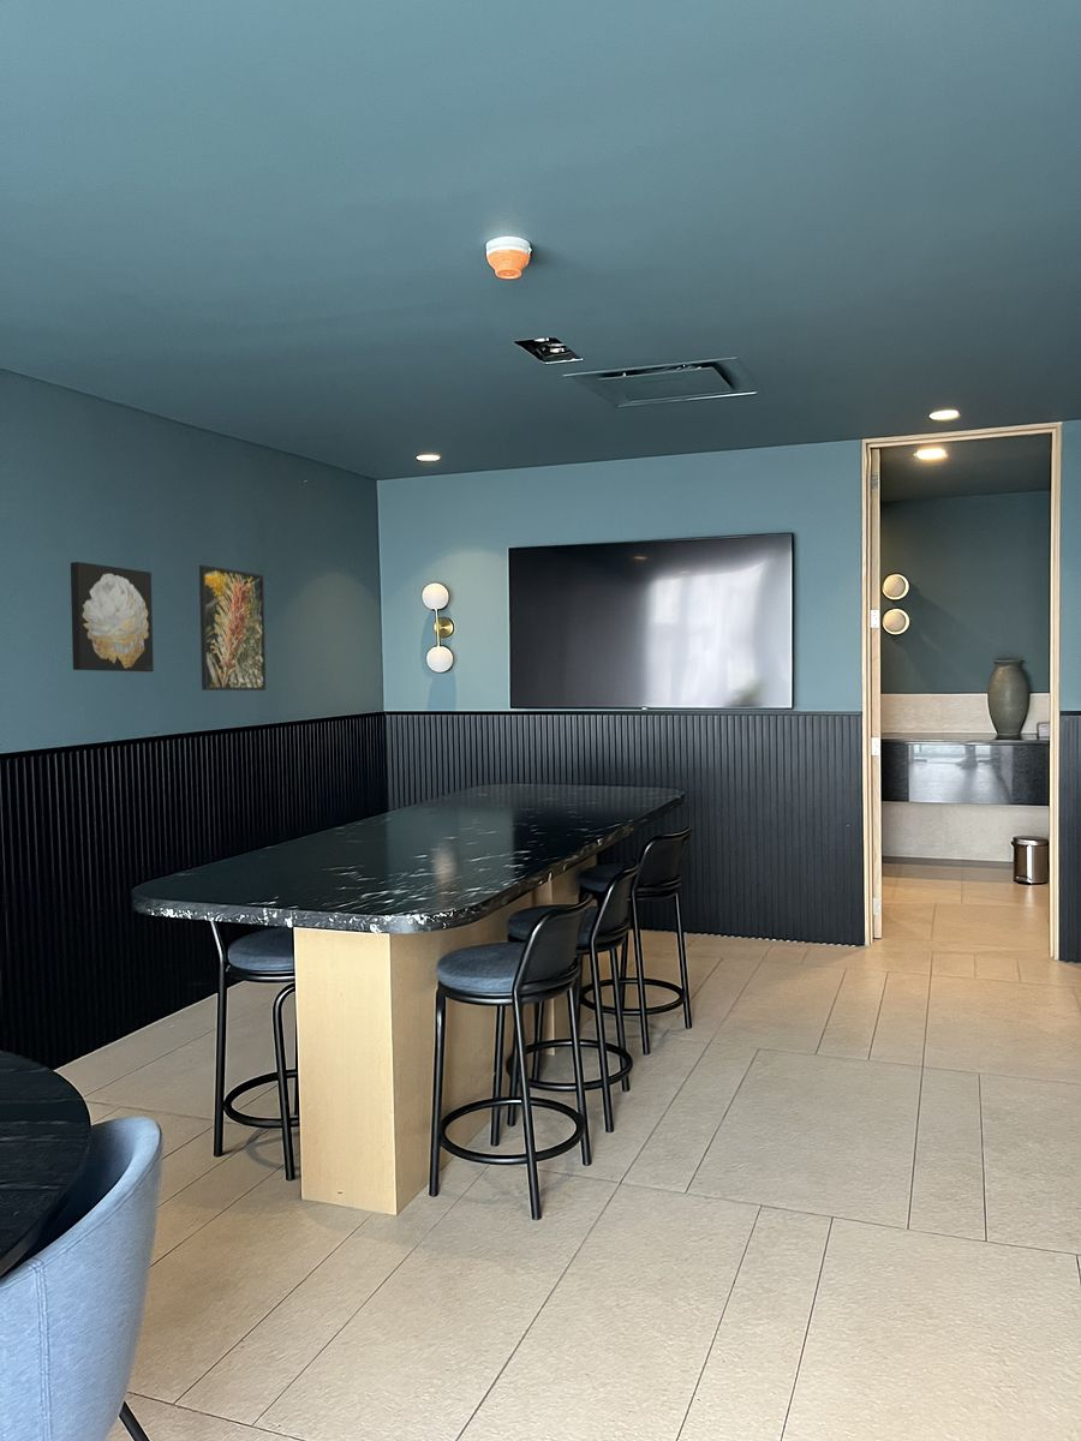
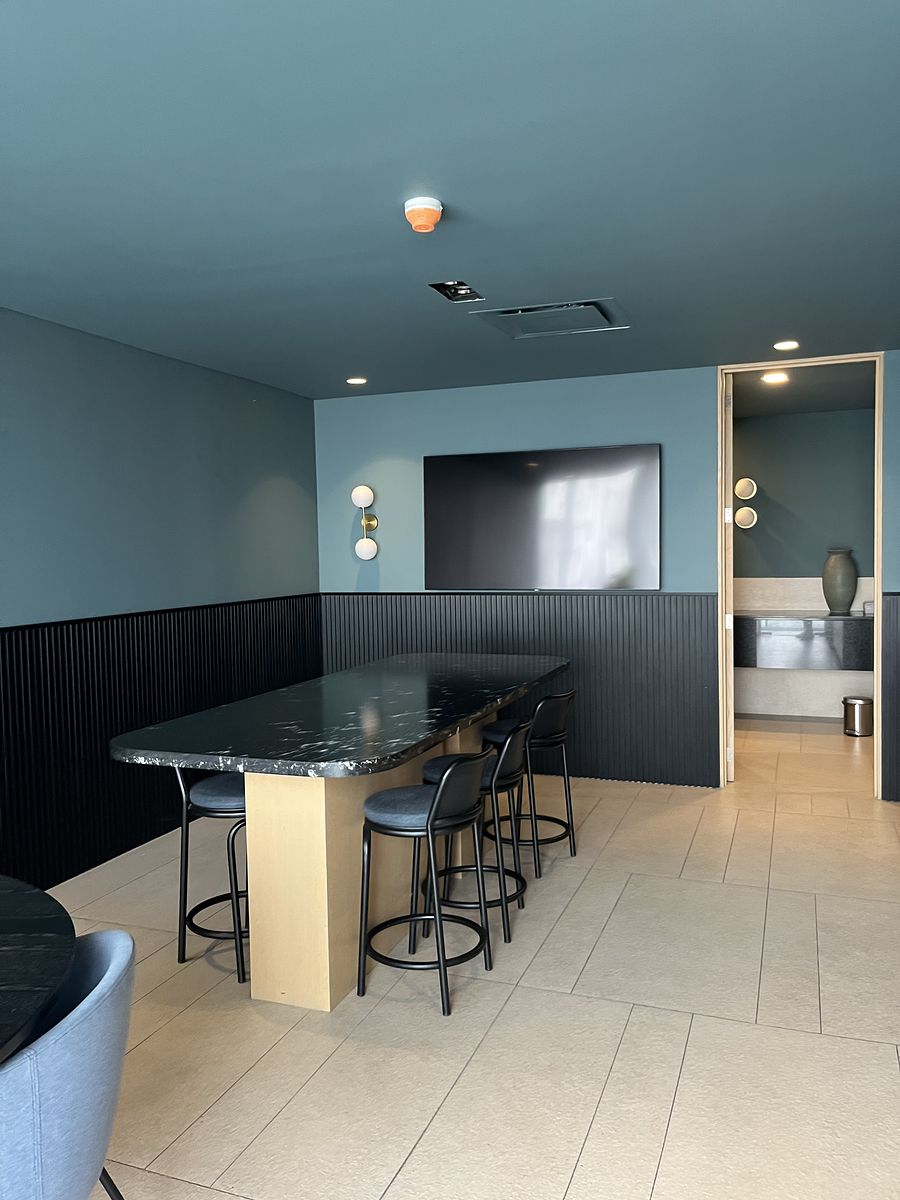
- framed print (233, 629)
- wall art (113, 618)
